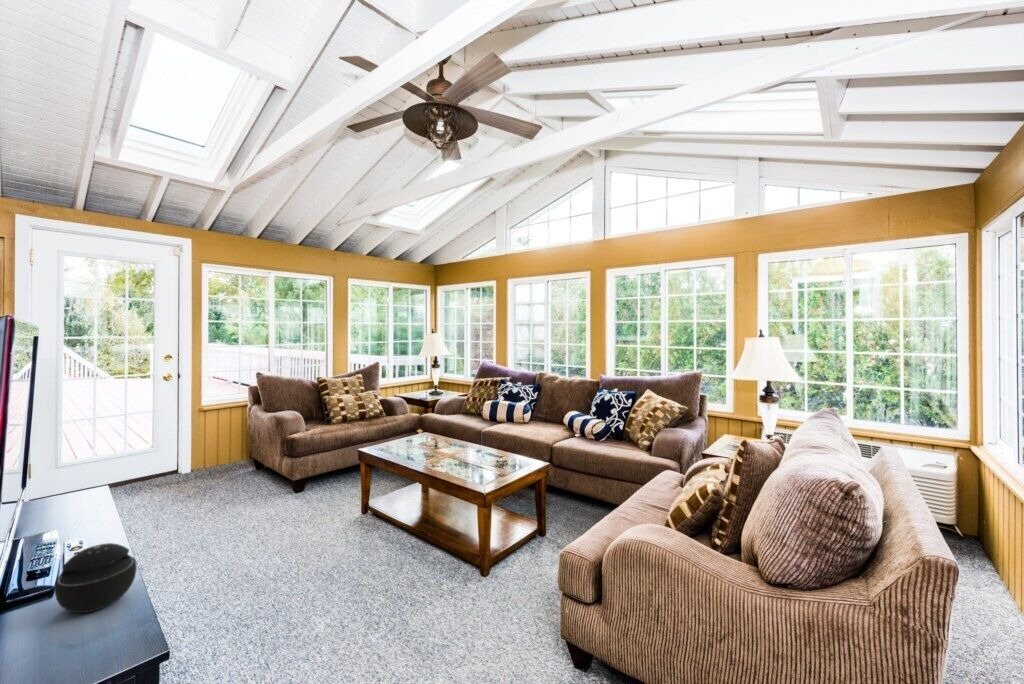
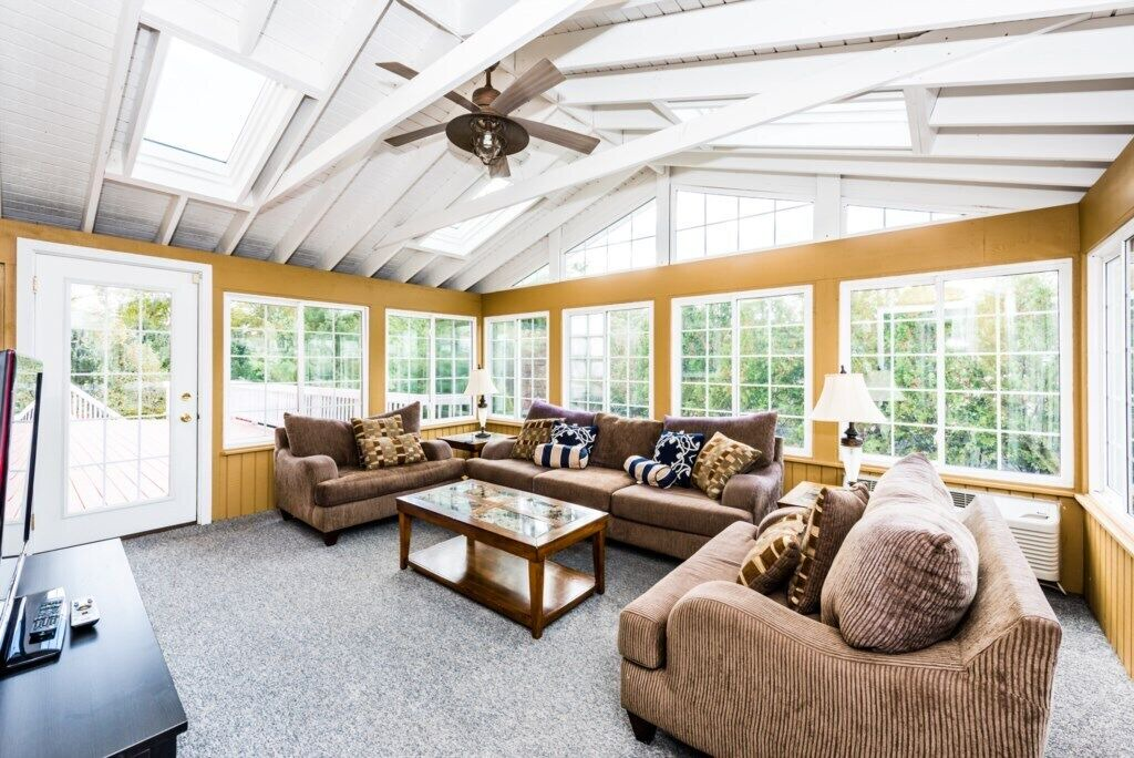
- speaker (97, 574)
